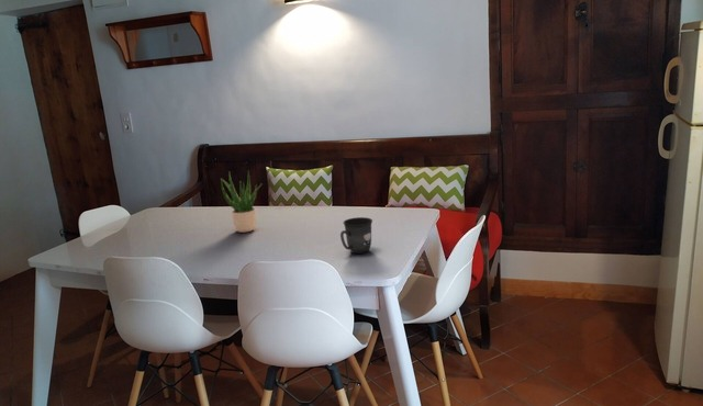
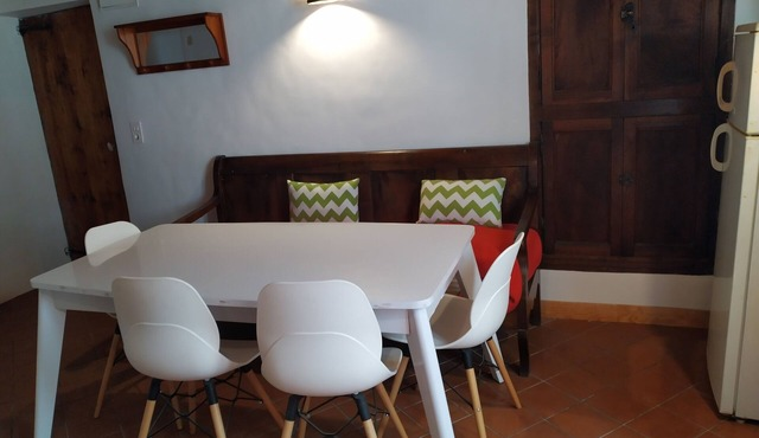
- mug (355, 237)
- potted plant (241, 199)
